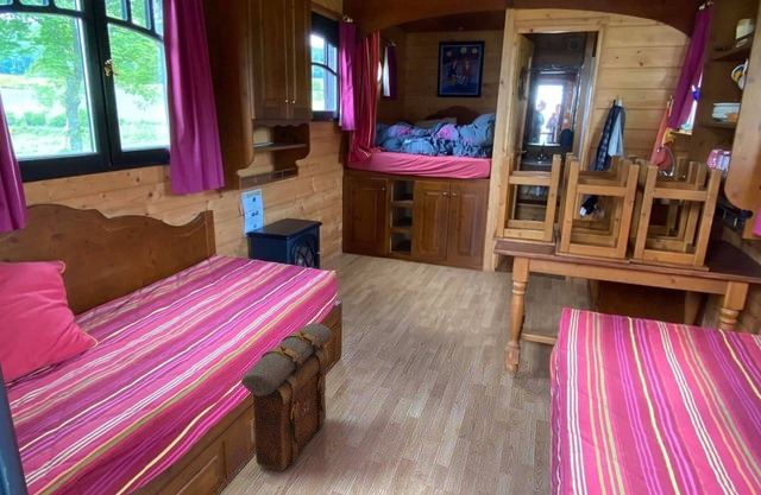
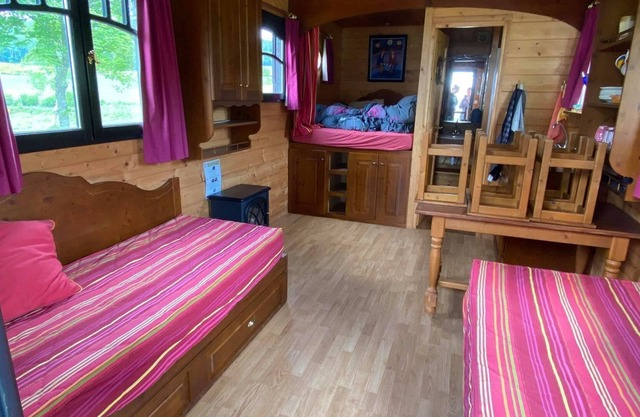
- backpack (293, 391)
